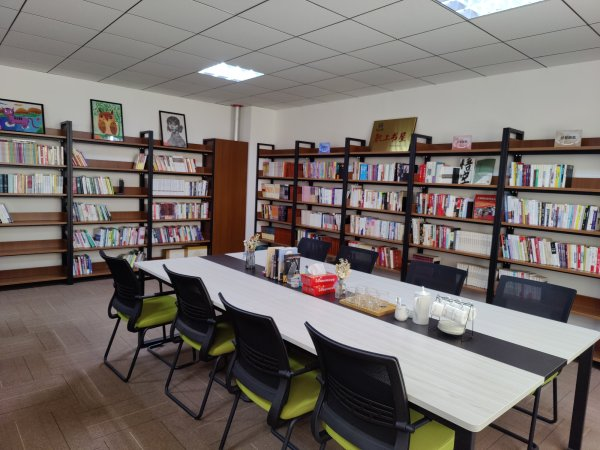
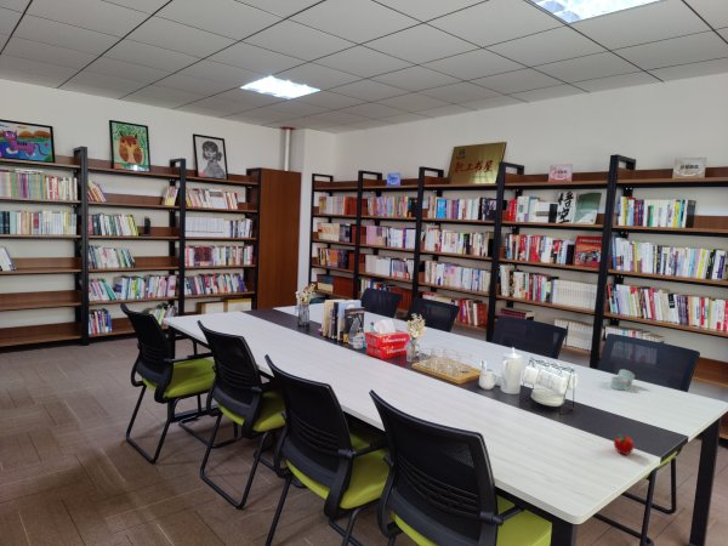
+ napkin ring (622, 377)
+ apple (622, 444)
